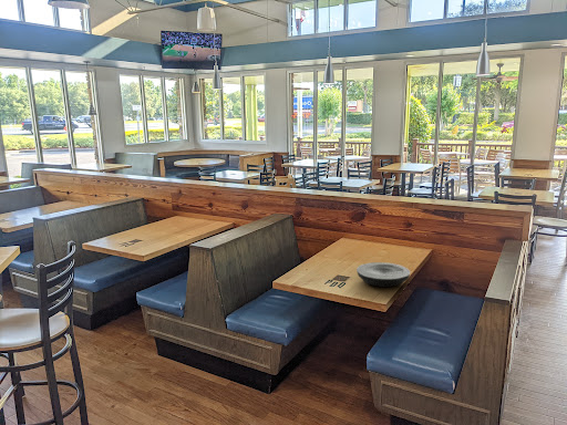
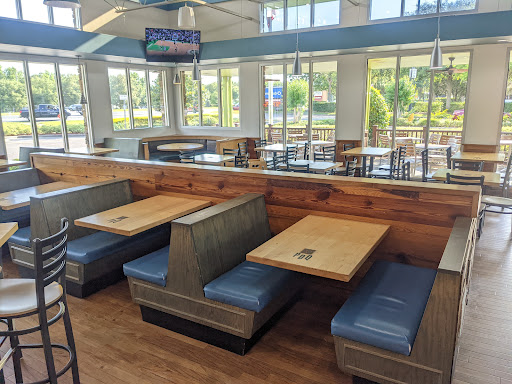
- plate (382, 276)
